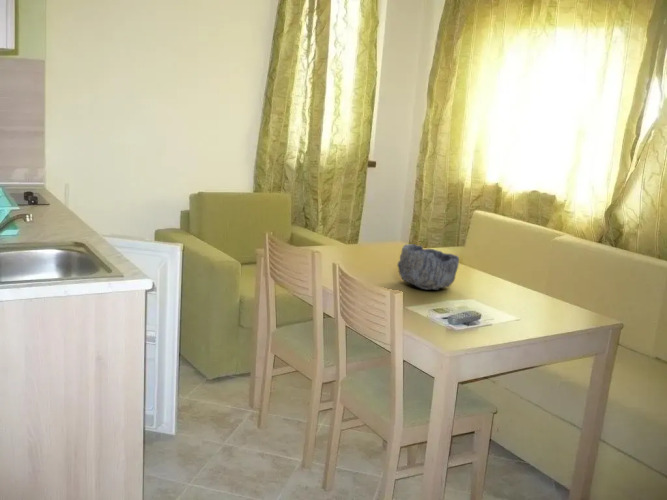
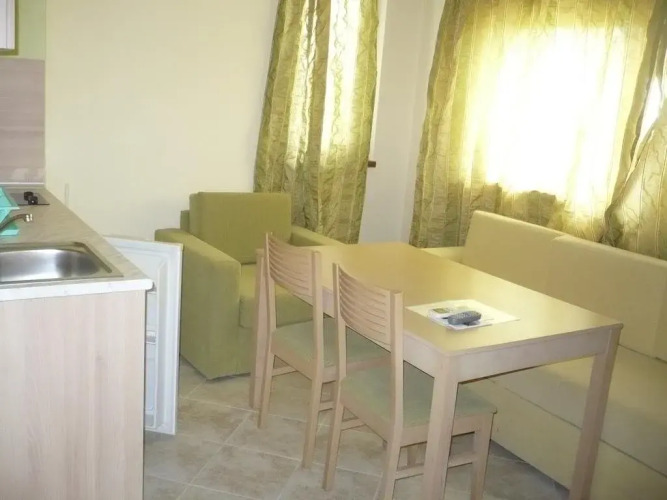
- bowl (427, 266)
